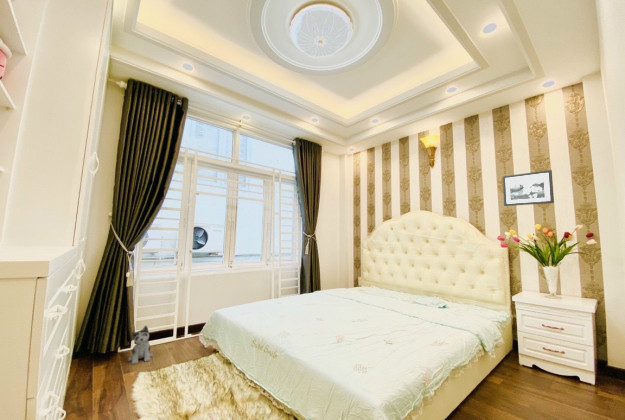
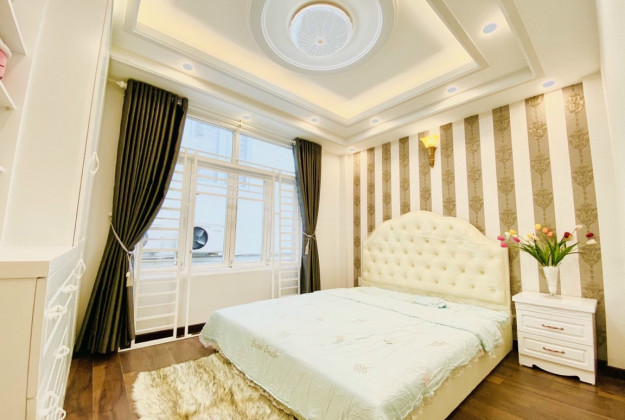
- picture frame (526, 188)
- plush toy (141, 341)
